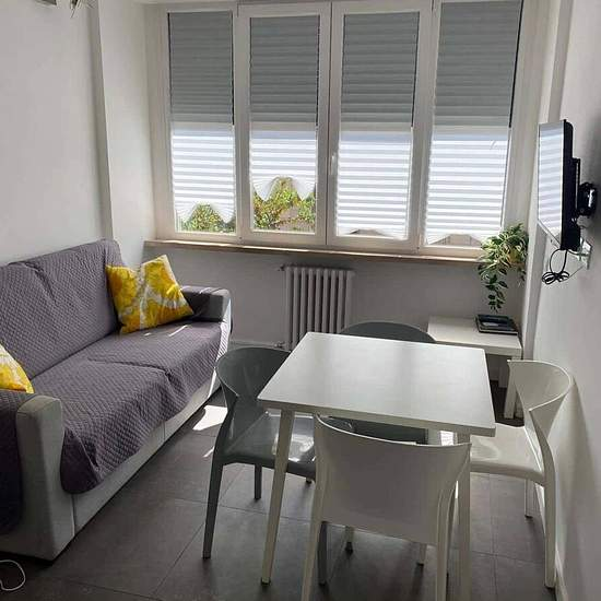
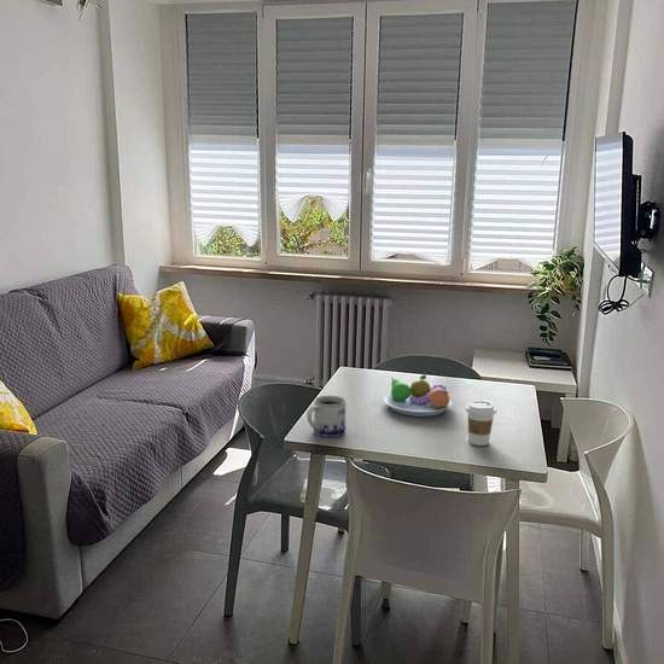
+ mug (326, 417)
+ fruit bowl (417, 392)
+ coffee cup (479, 423)
